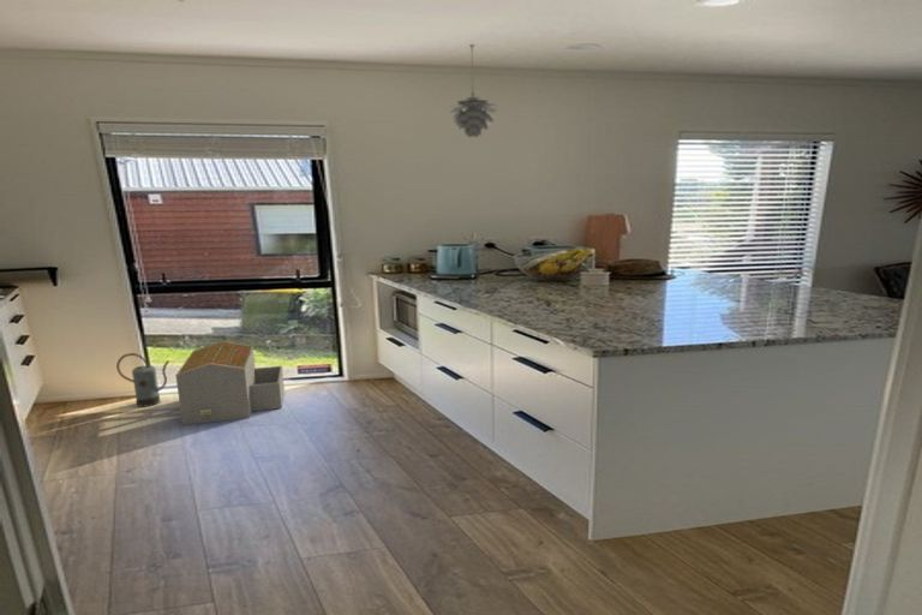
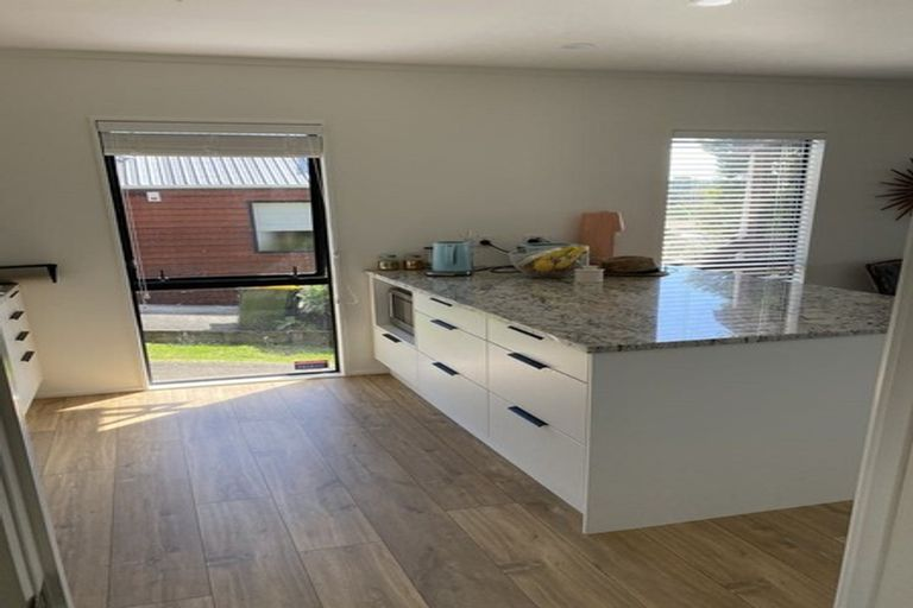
- architectural model (234, 378)
- watering can (145, 377)
- pendant light (473, 91)
